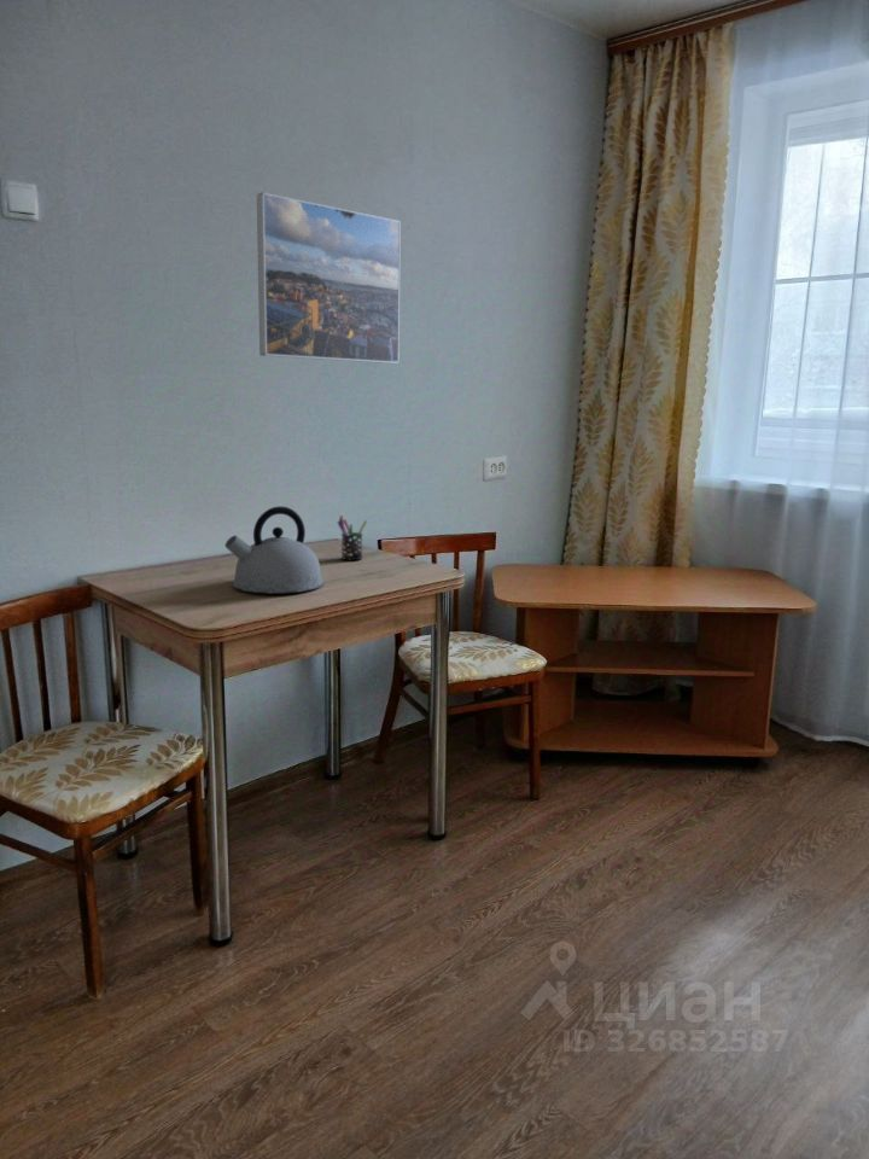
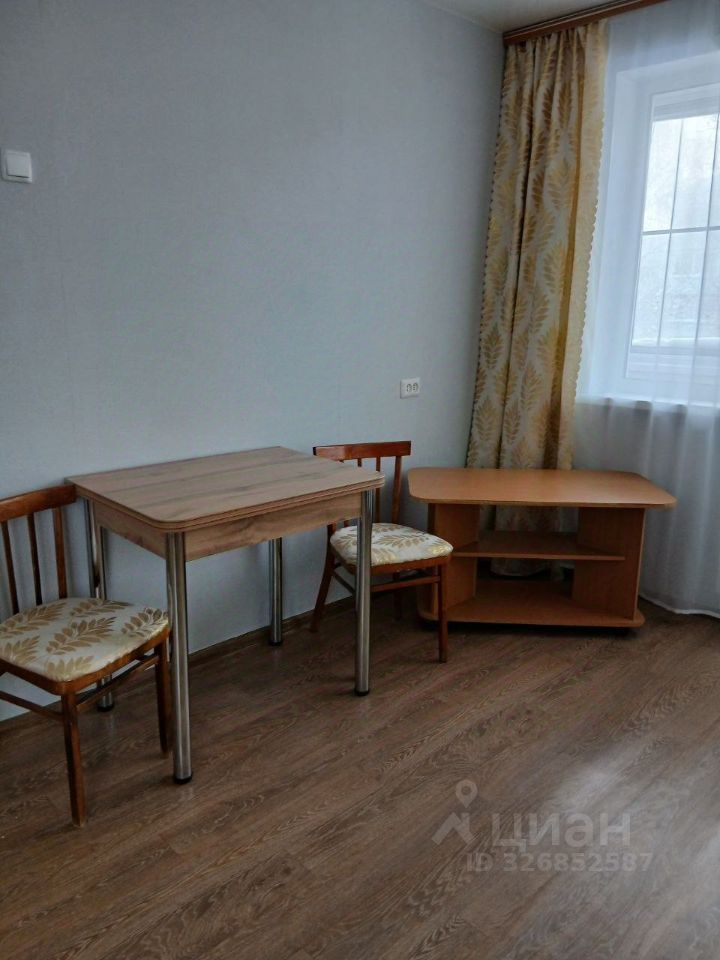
- kettle (273, 546)
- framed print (333, 285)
- pen holder (350, 537)
